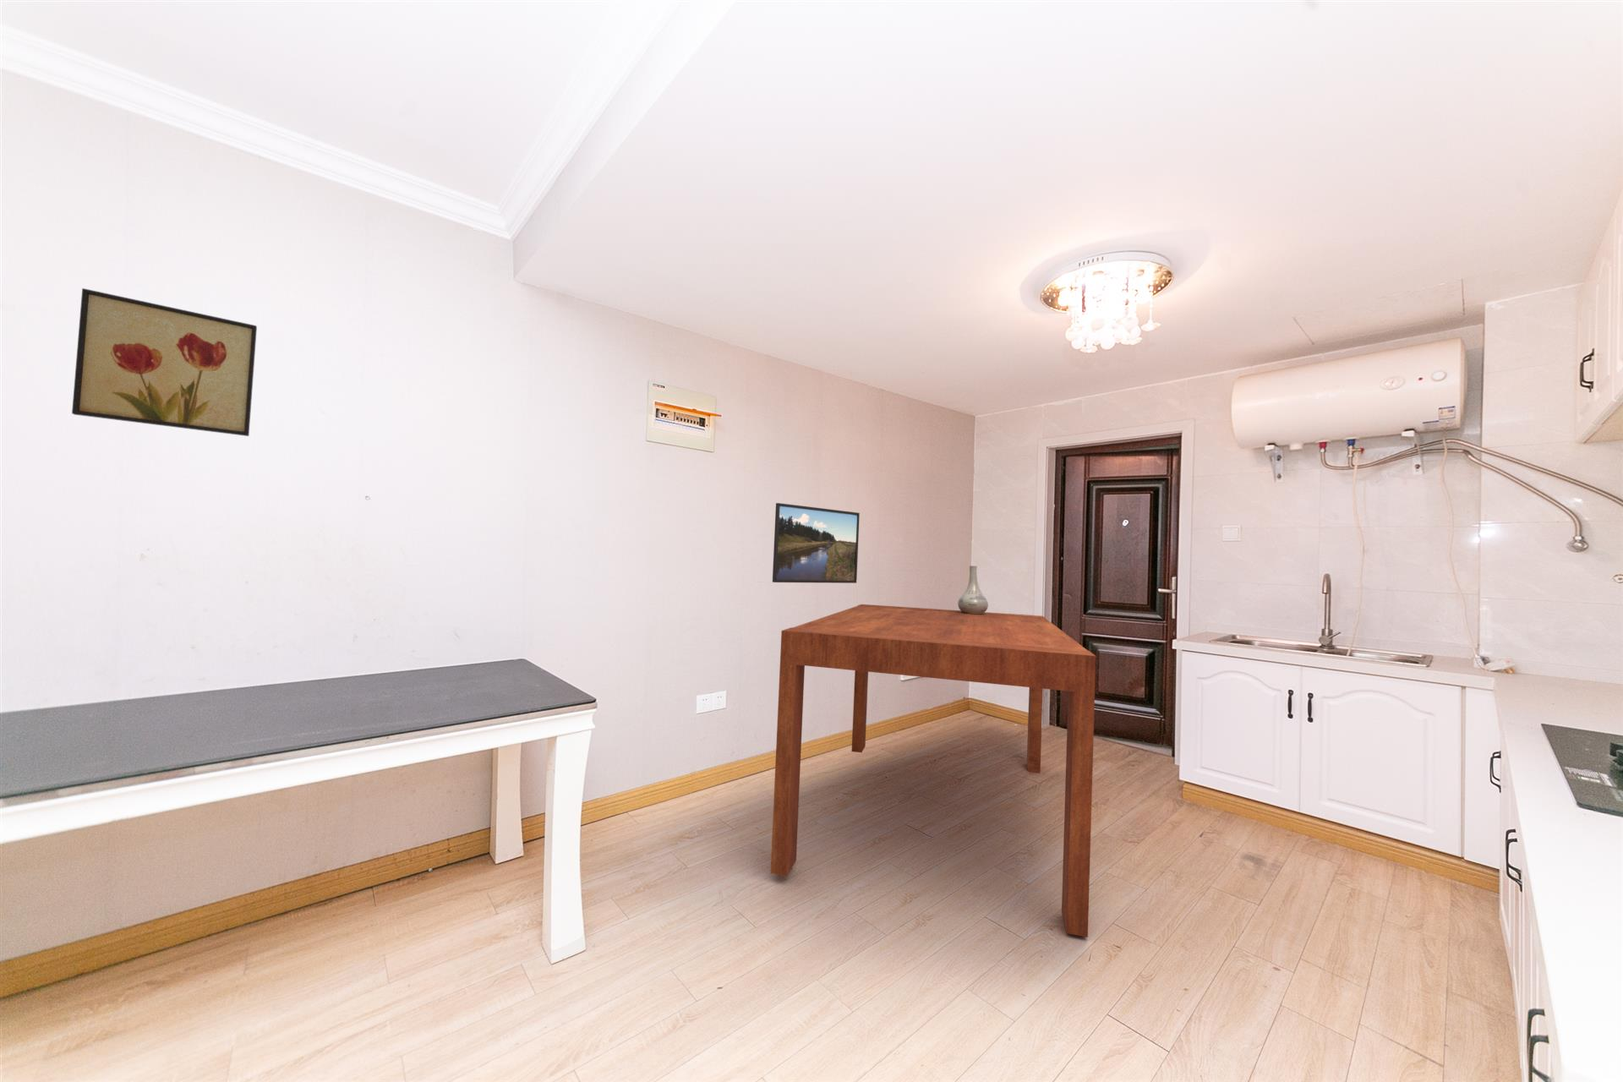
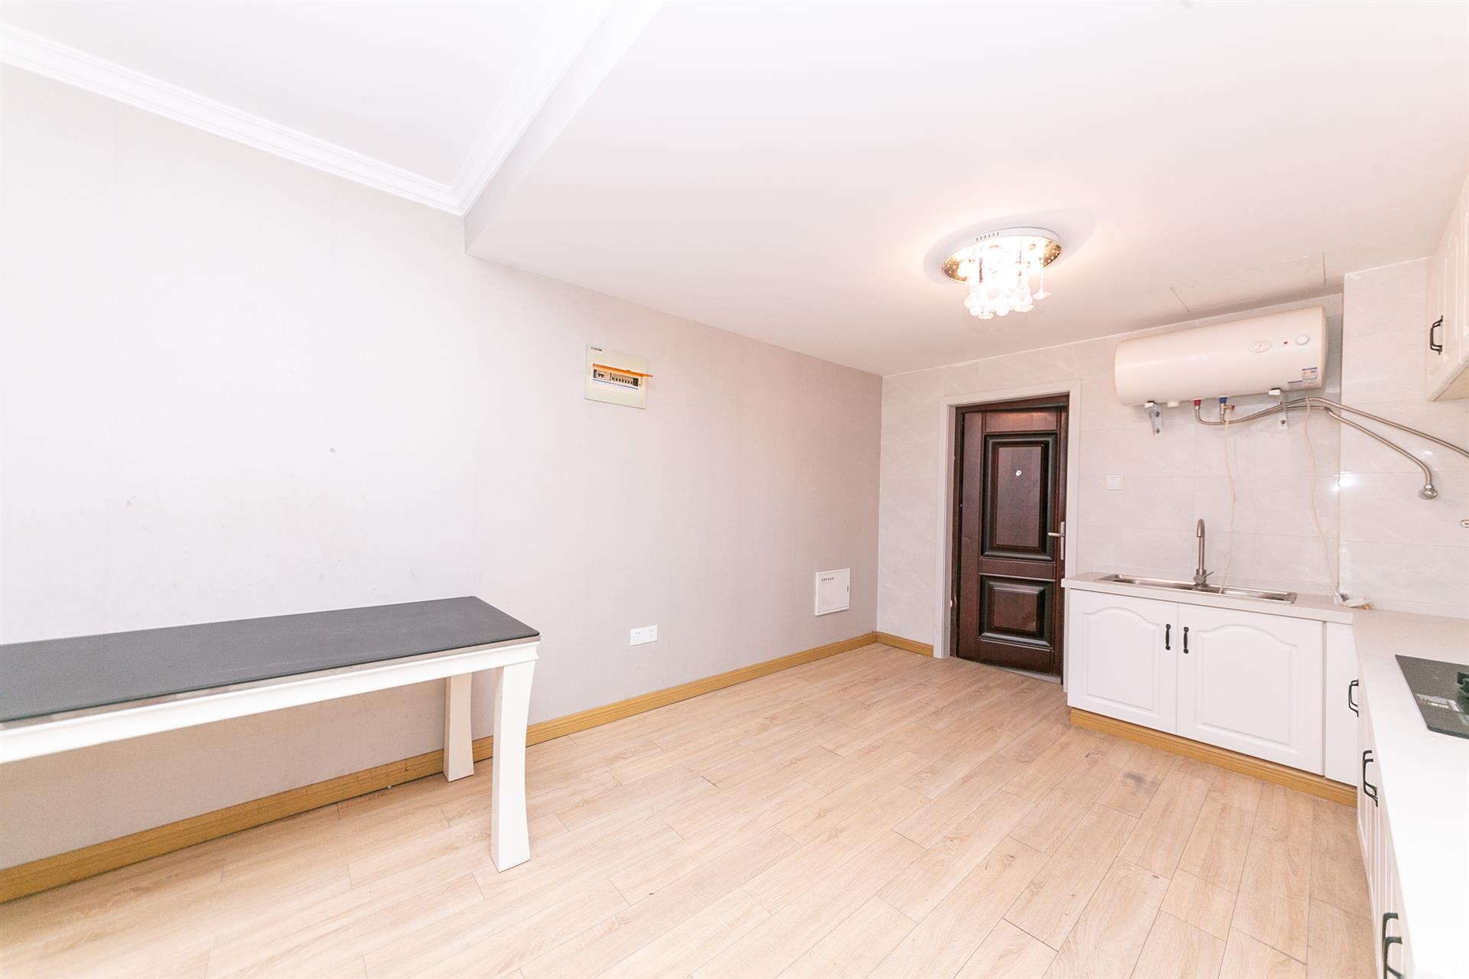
- vase (973, 589)
- wall art (171, 367)
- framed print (819, 545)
- dining table (937, 677)
